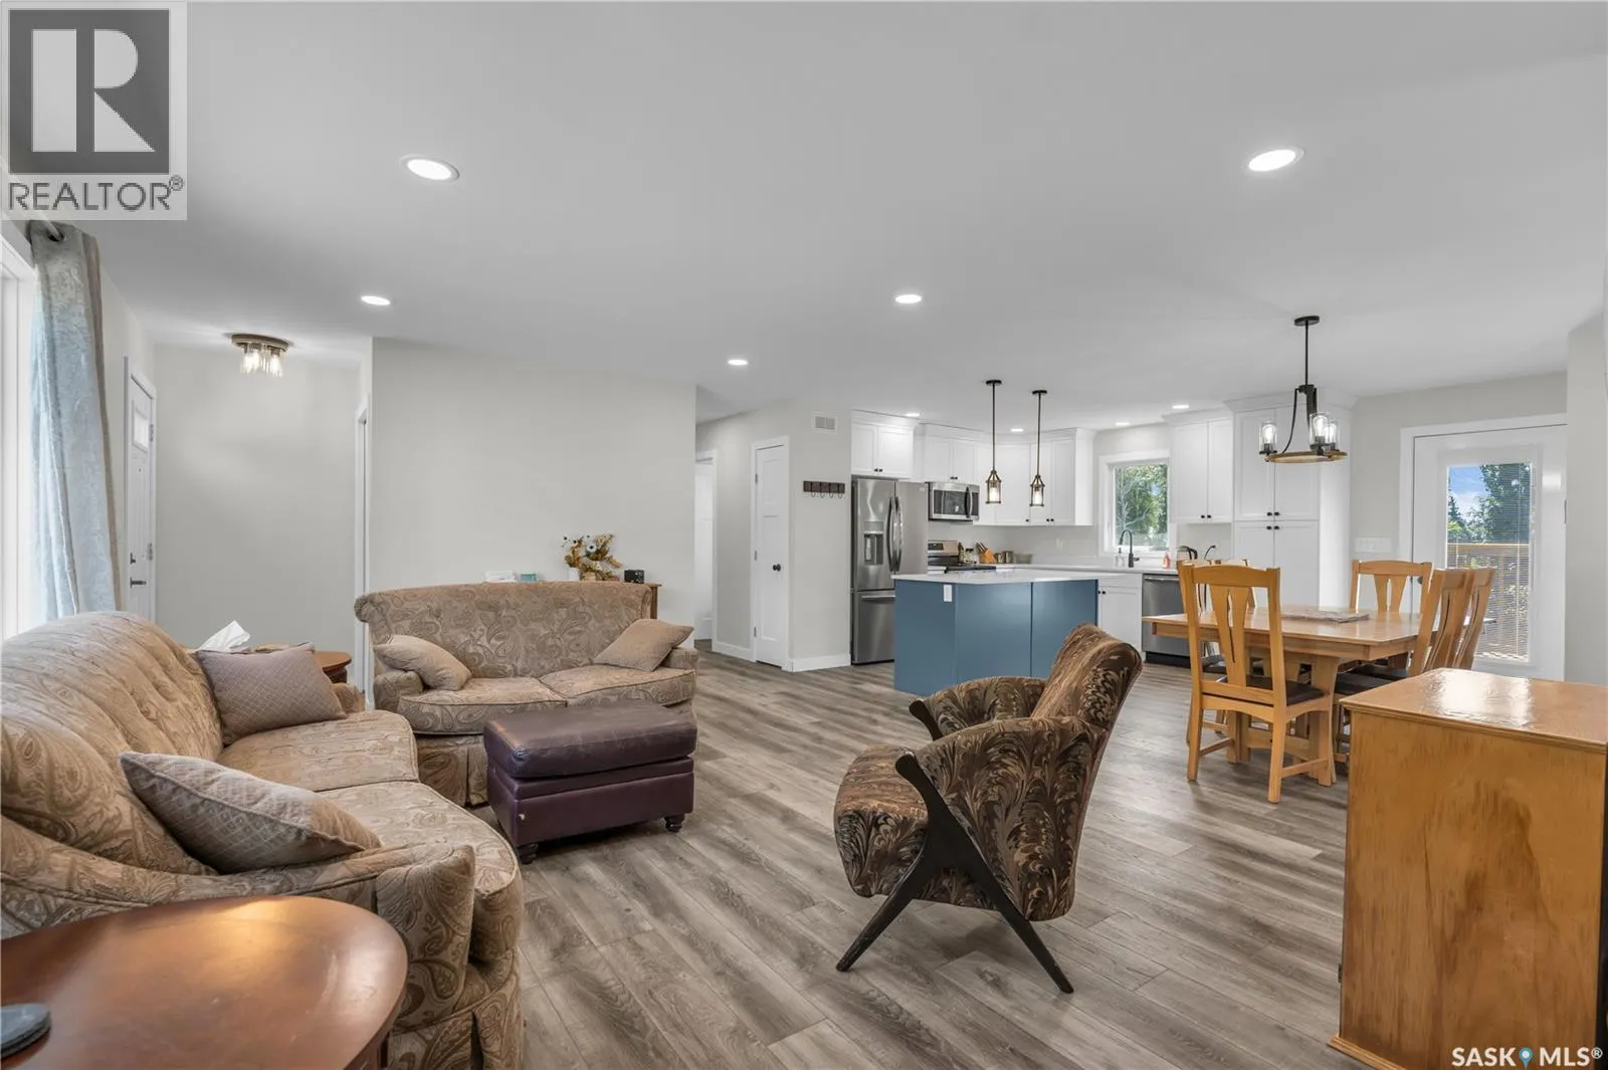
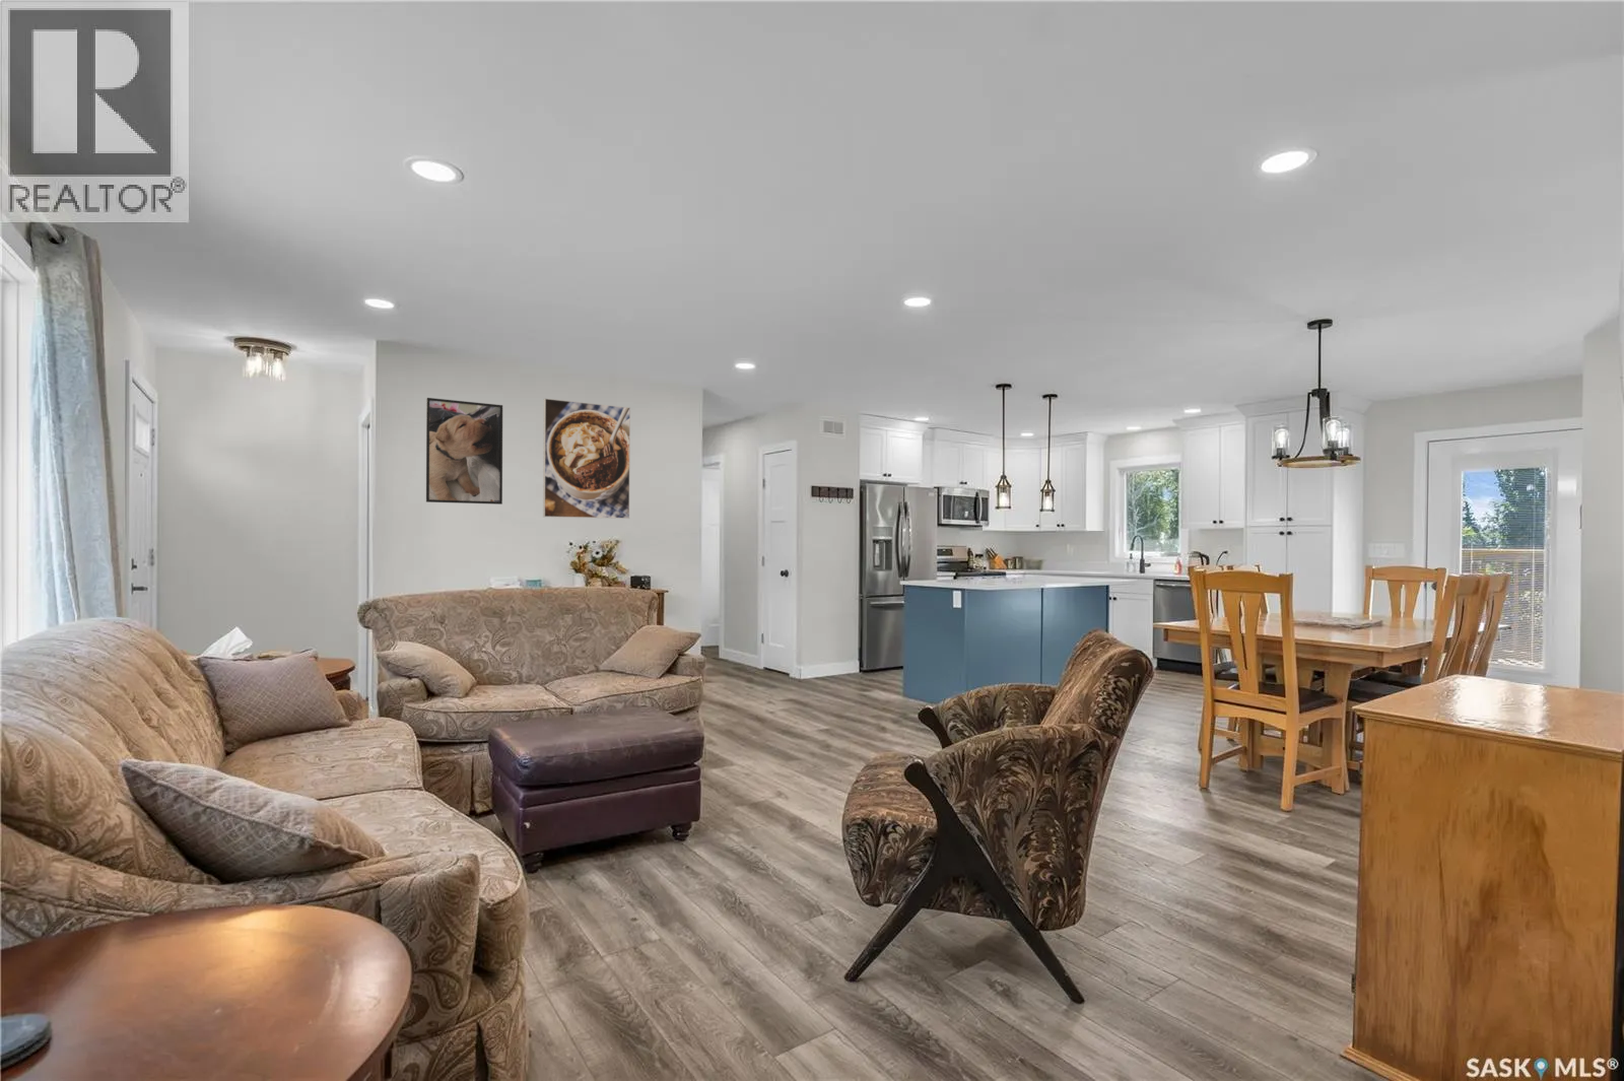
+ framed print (465, 451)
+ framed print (588, 460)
